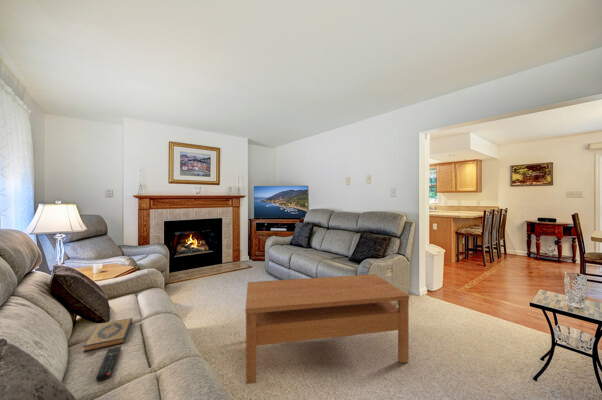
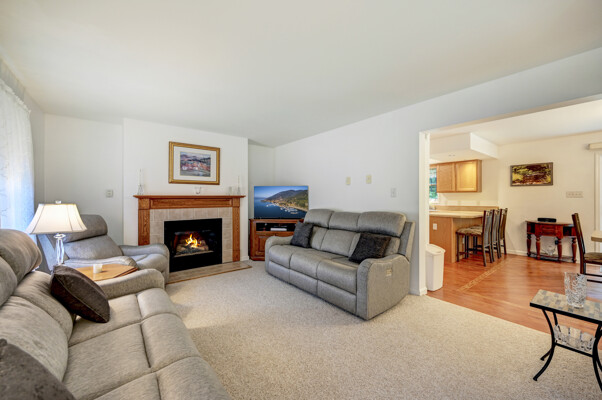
- remote control (109, 362)
- hardback book (110, 333)
- coffee table (322, 319)
